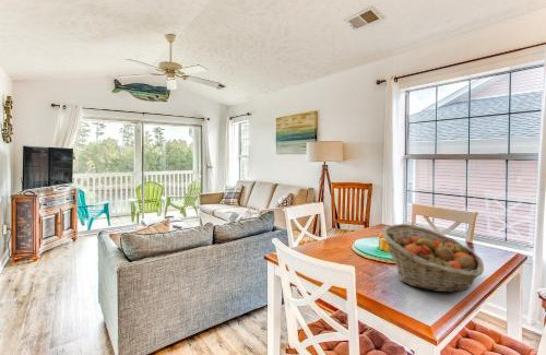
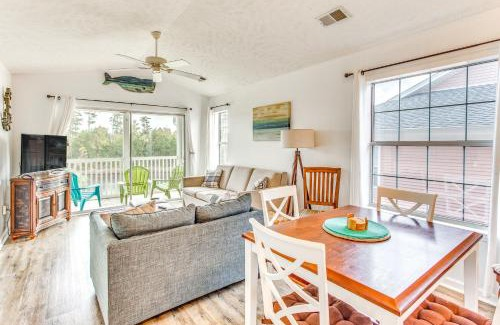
- fruit basket (429, 253)
